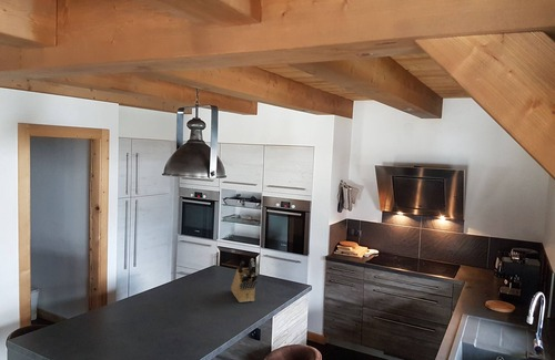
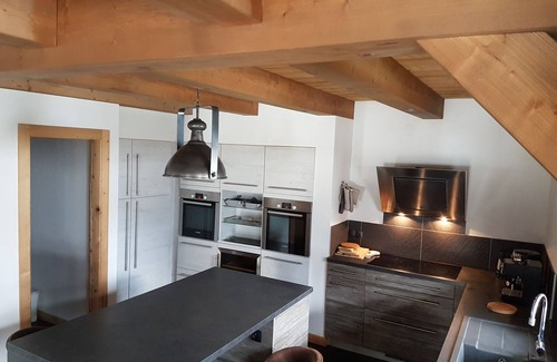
- knife block (244, 276)
